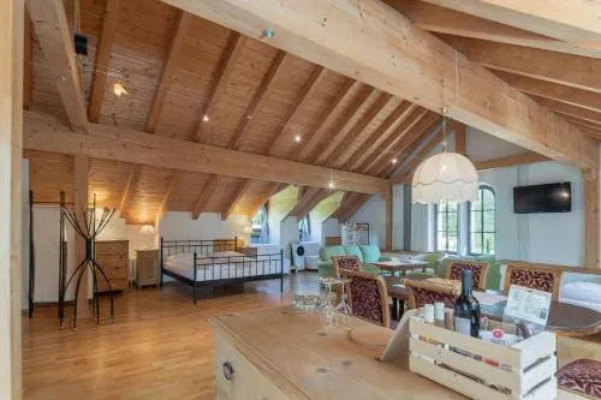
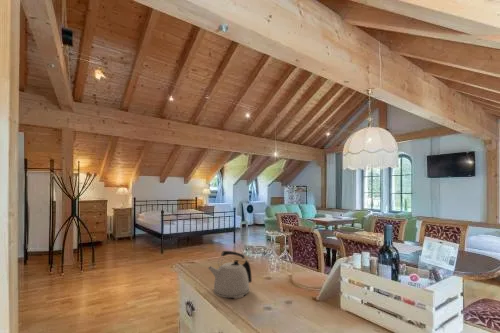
+ kettle (230, 270)
